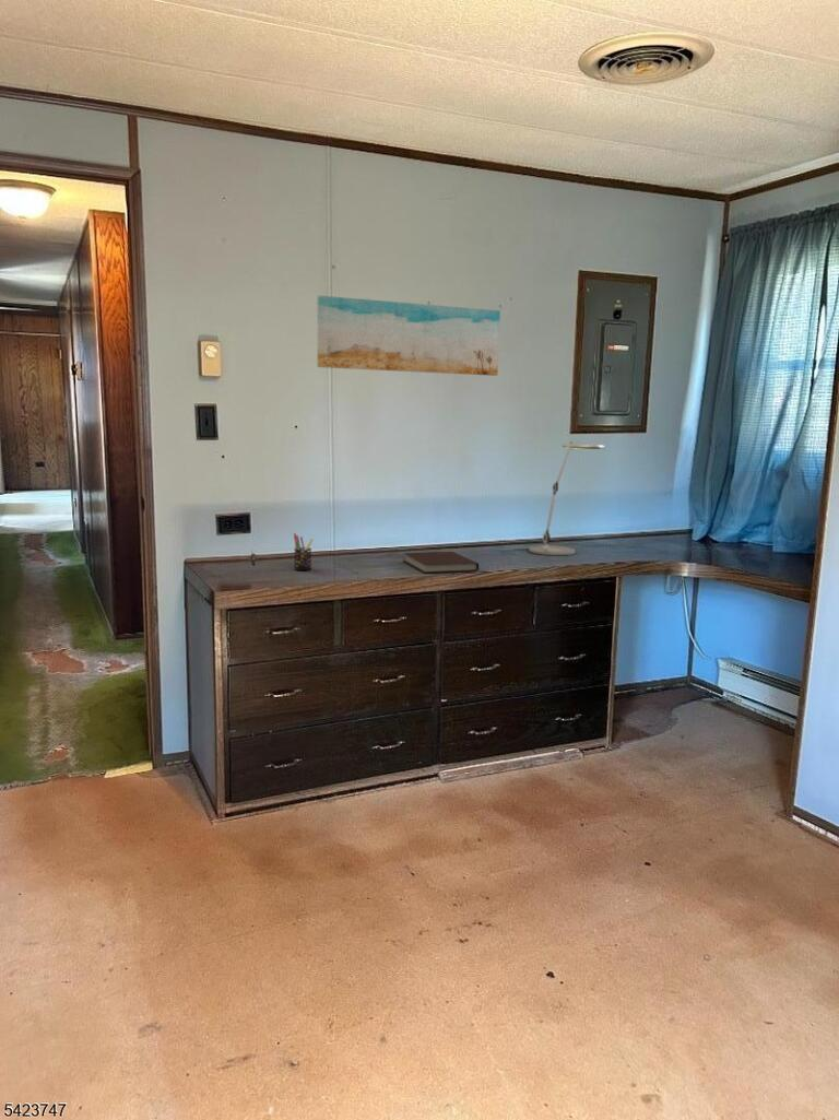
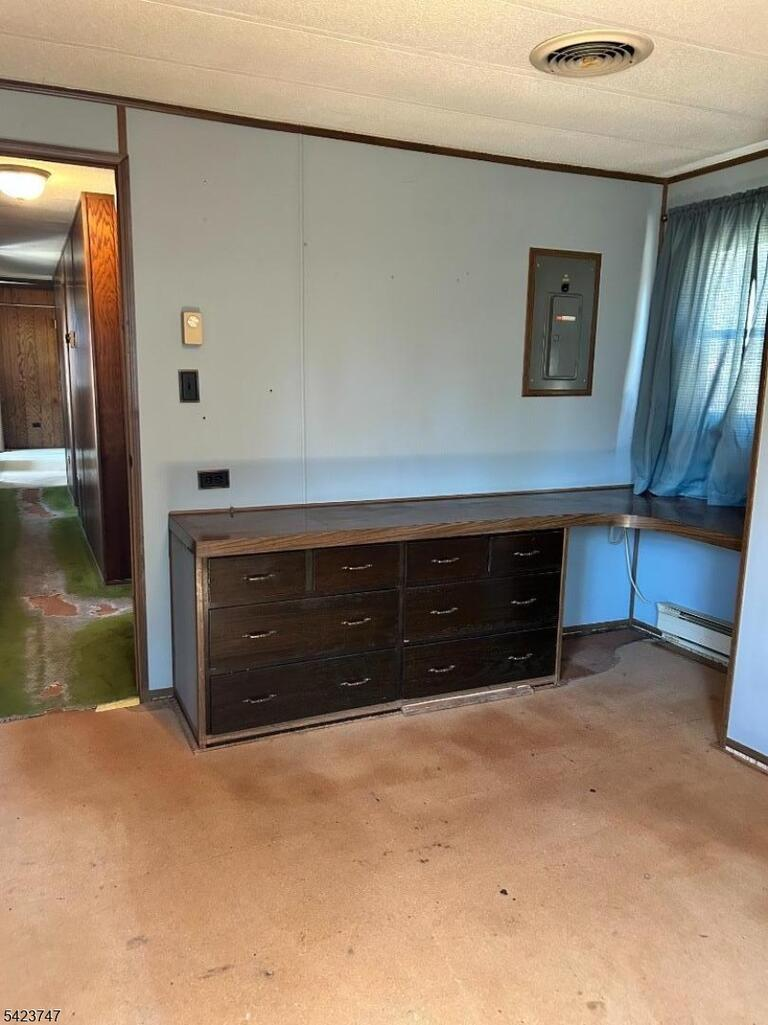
- wall art (411, 338)
- pen holder (300, 551)
- desk lamp (554, 499)
- notebook (439, 562)
